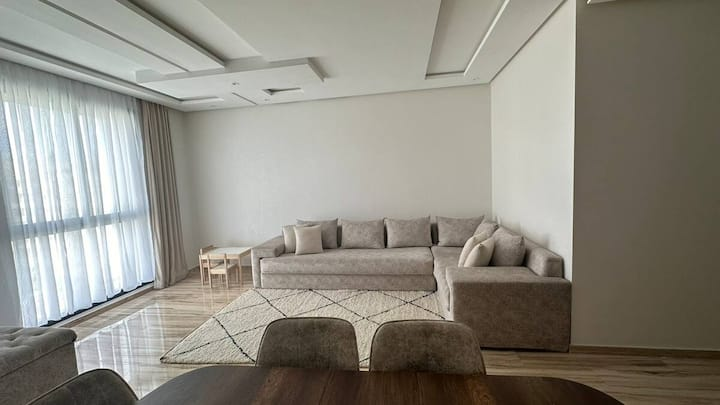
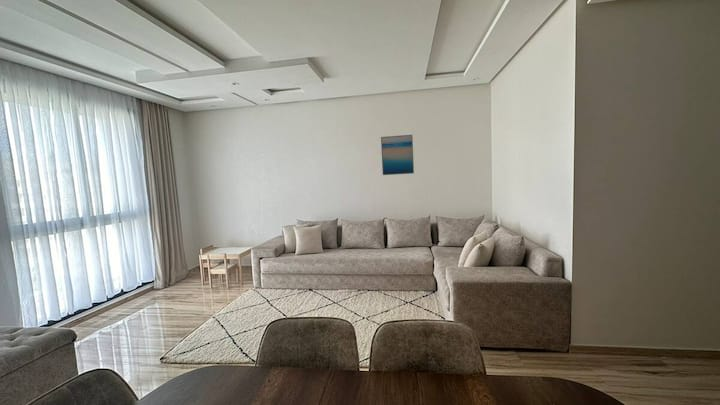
+ wall art (397, 155)
